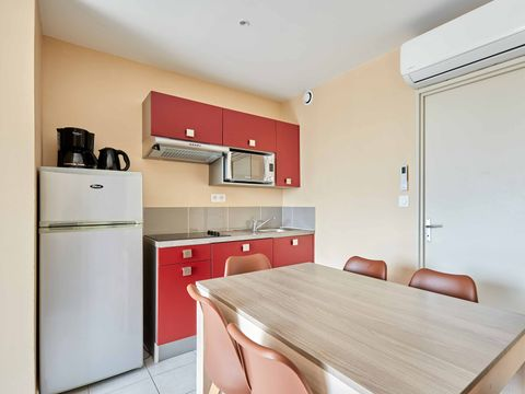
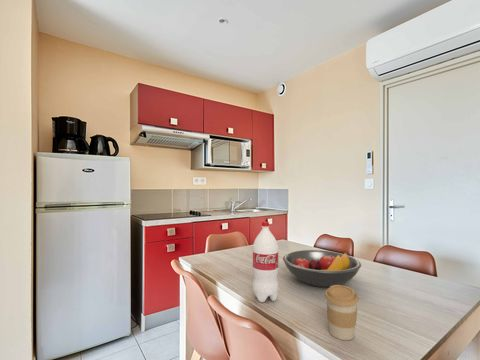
+ coffee cup (341, 311)
+ fruit bowl (320, 267)
+ bottle (265, 260)
